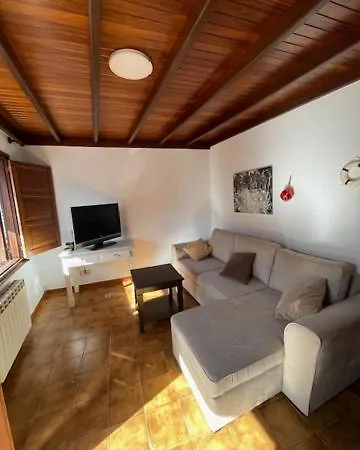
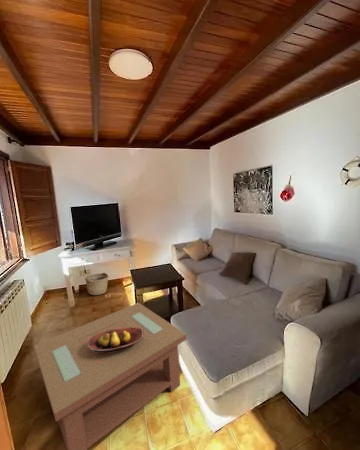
+ fruit bowl (116, 338)
+ basket (97, 283)
+ coffee table (113, 366)
